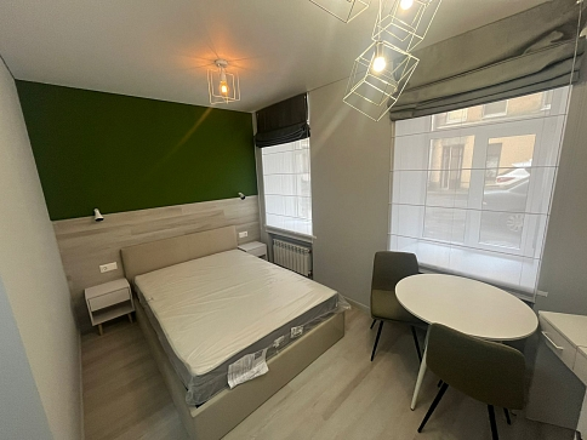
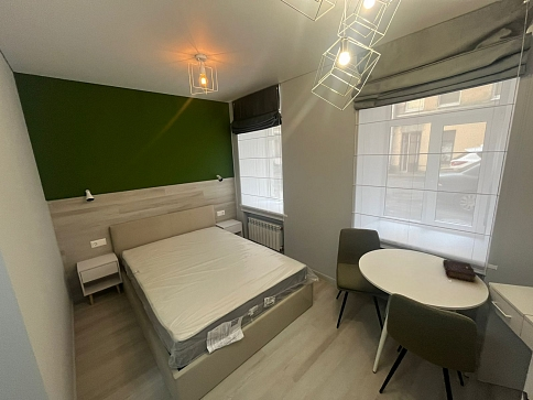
+ book (459, 271)
